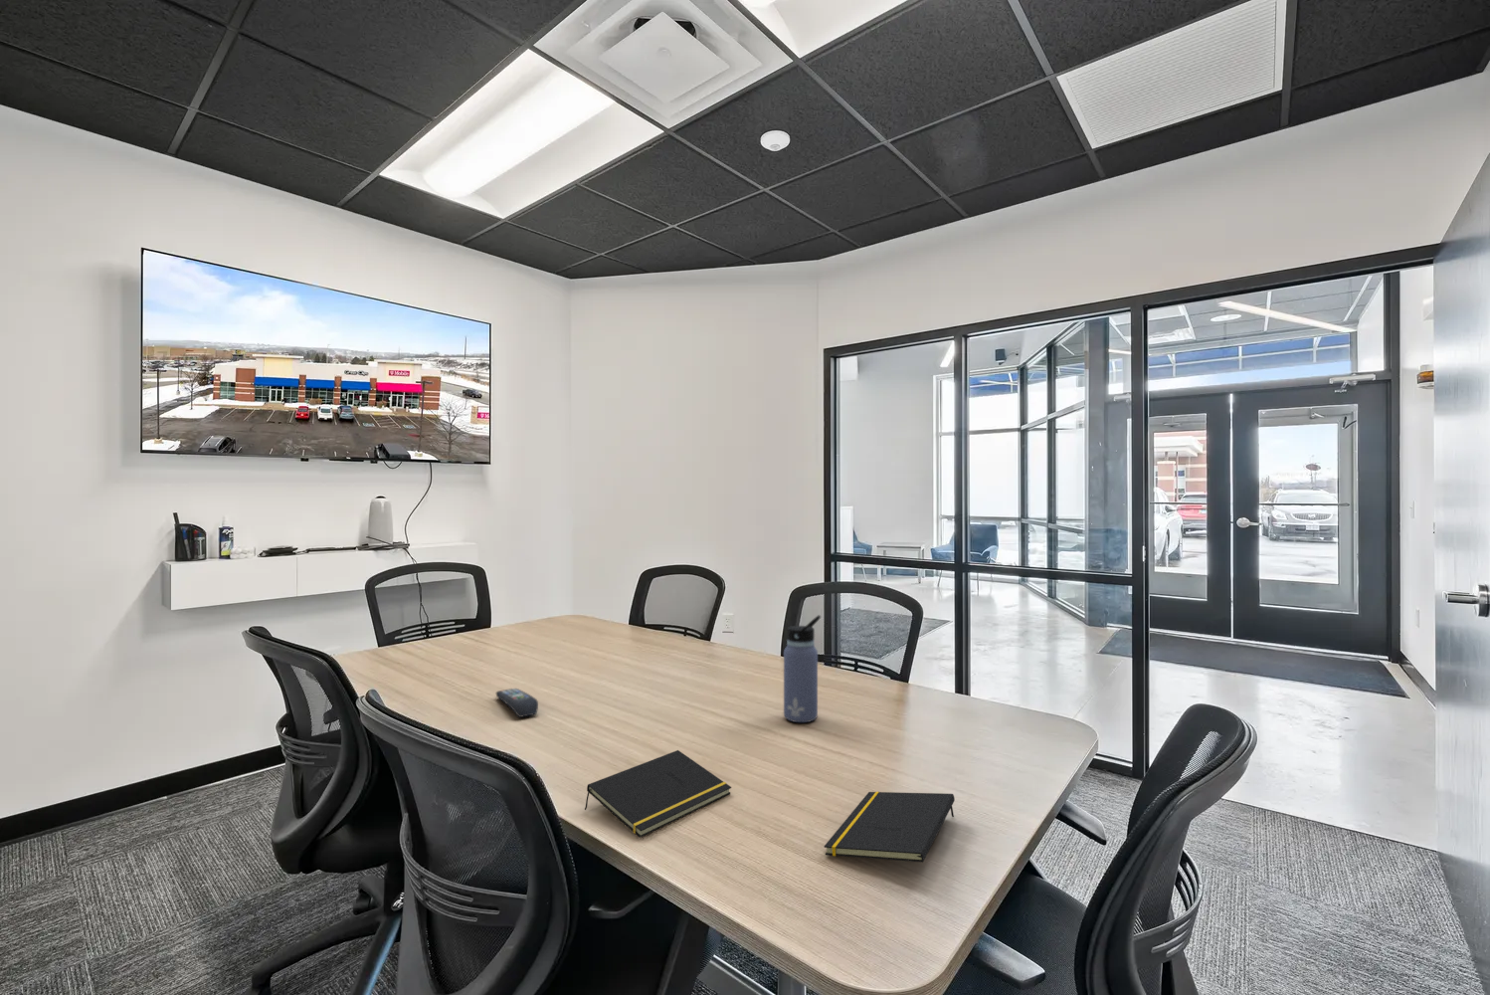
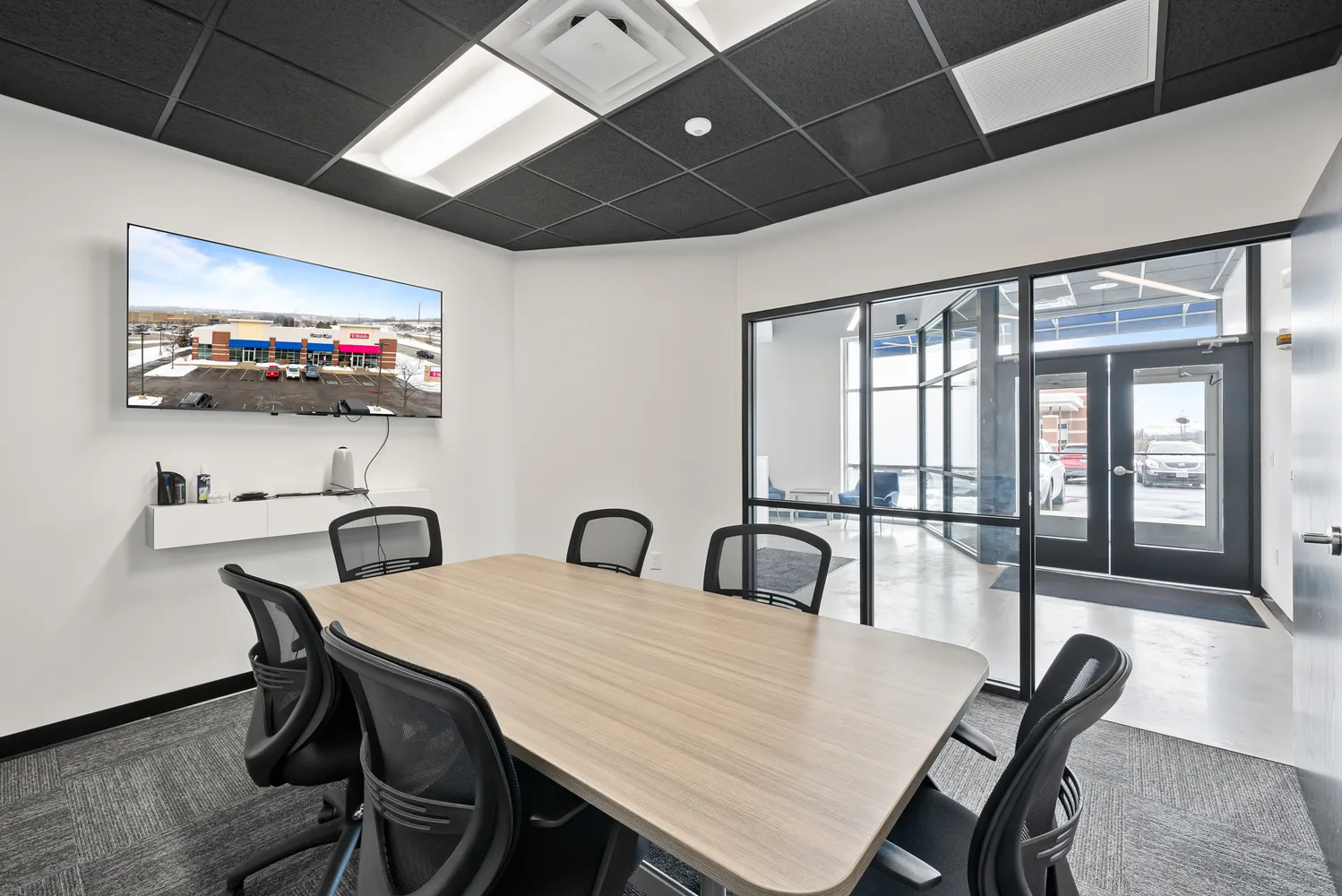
- notepad (893, 822)
- notepad (661, 788)
- water bottle (802, 665)
- remote control (516, 700)
